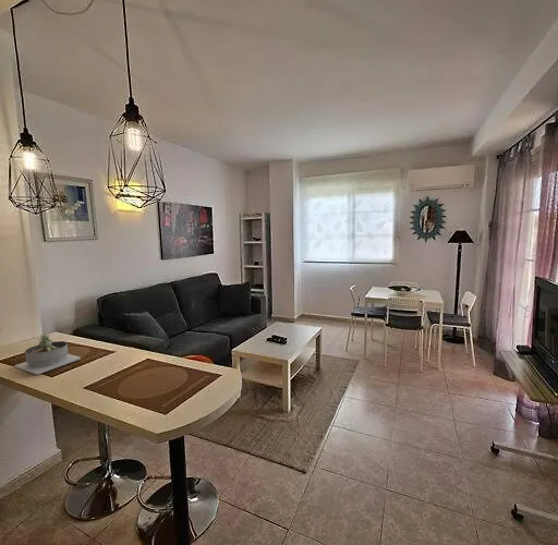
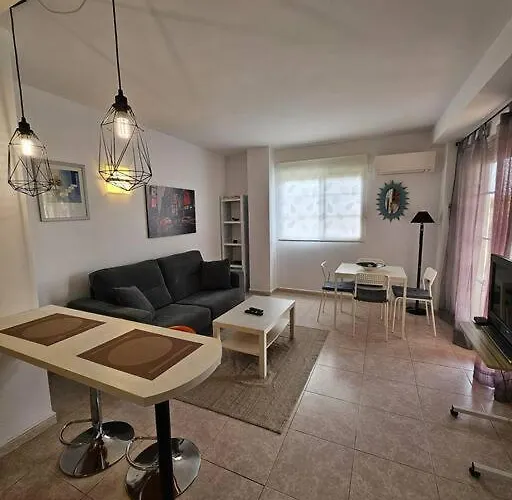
- succulent planter (47, 349)
